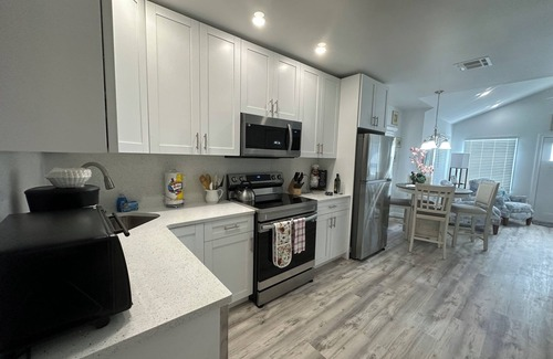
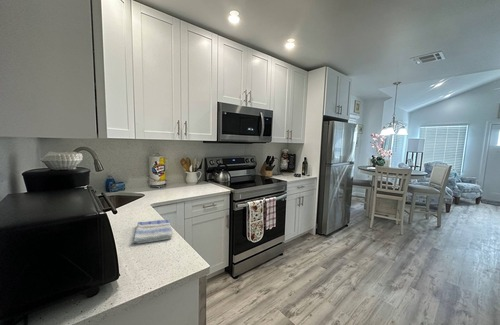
+ dish towel (153, 229)
